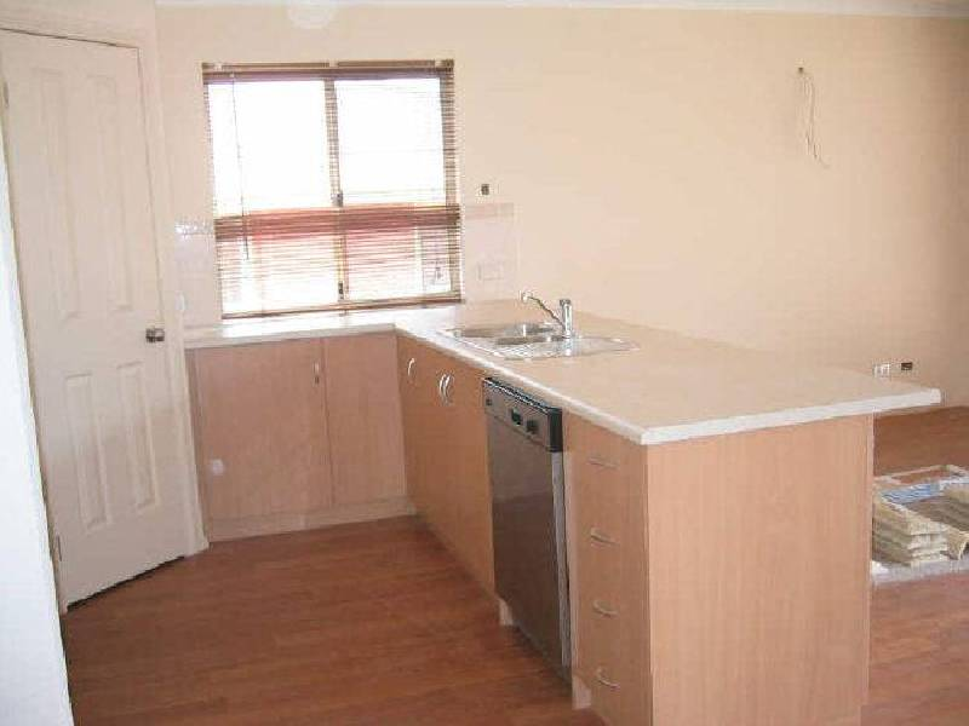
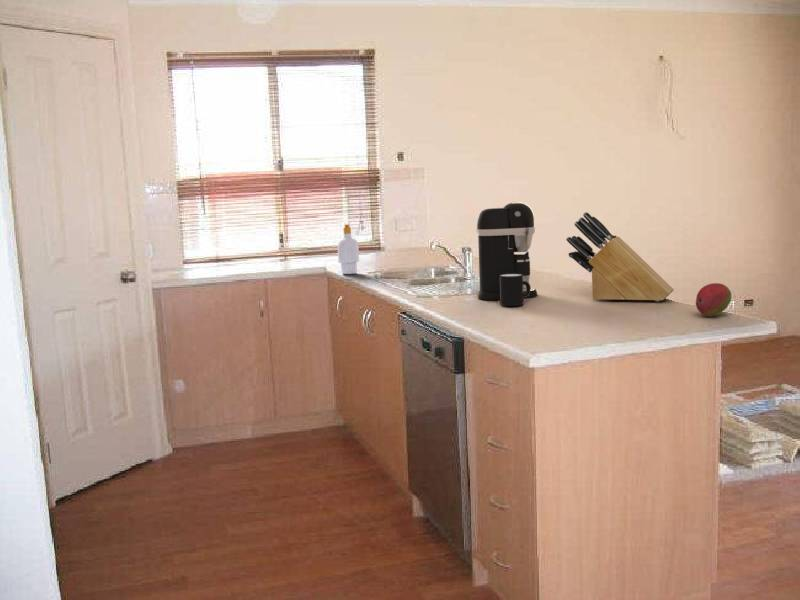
+ soap bottle (348, 249)
+ coffee maker (506, 250)
+ fruit (714, 299)
+ mug (516, 289)
+ knife block (619, 255)
